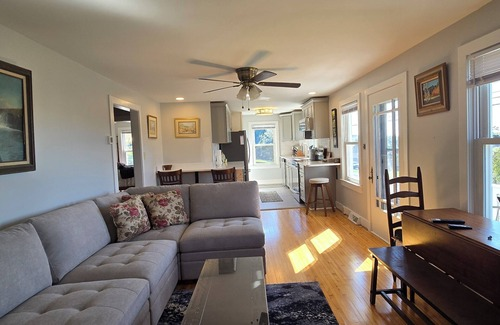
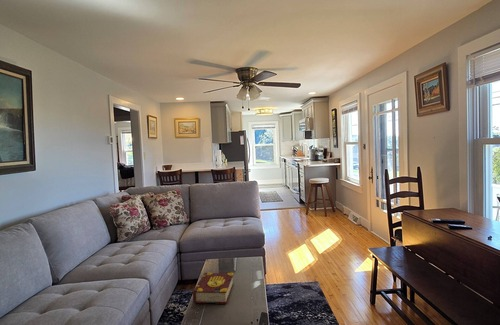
+ book (214, 287)
